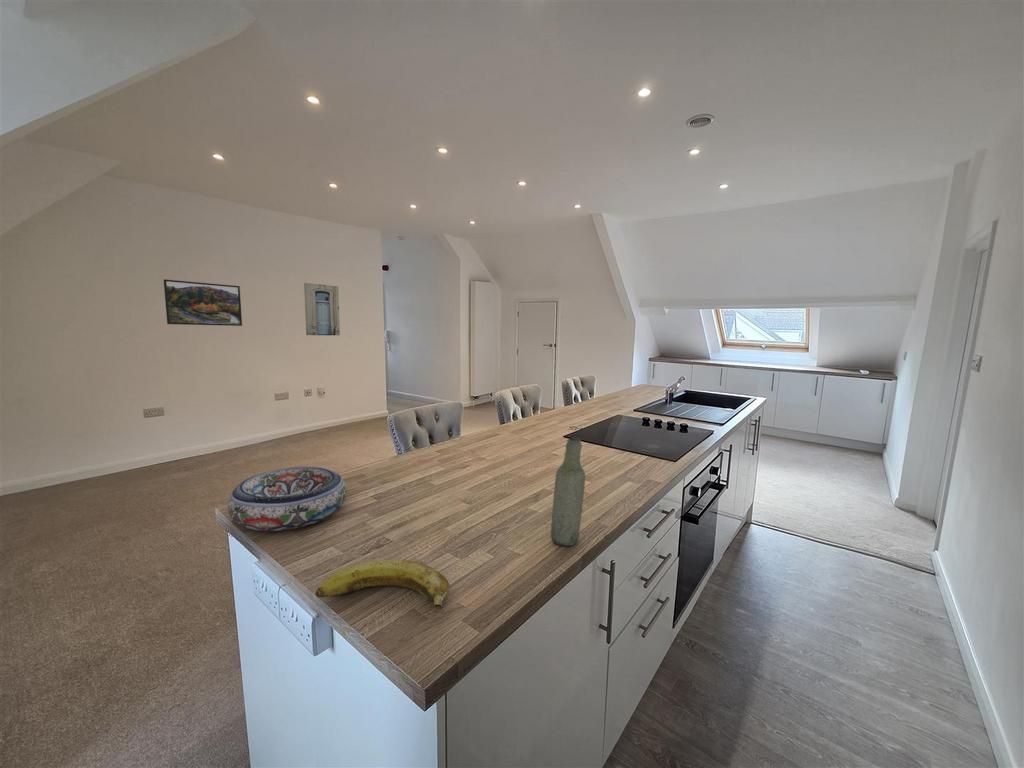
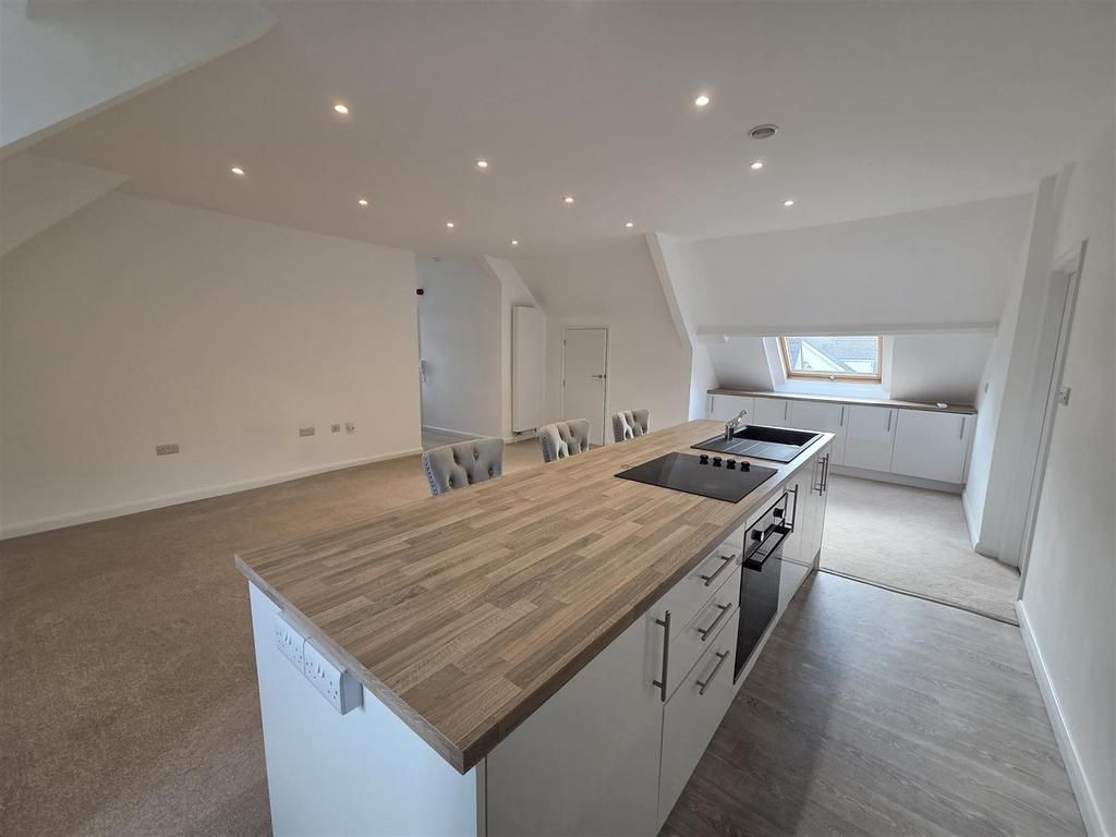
- bowl (290, 496)
- banana (390, 585)
- bottle (568, 490)
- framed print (205, 304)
- wall art (322, 310)
